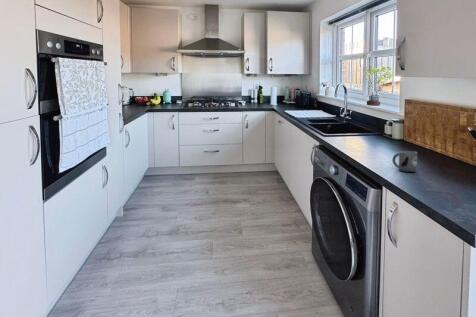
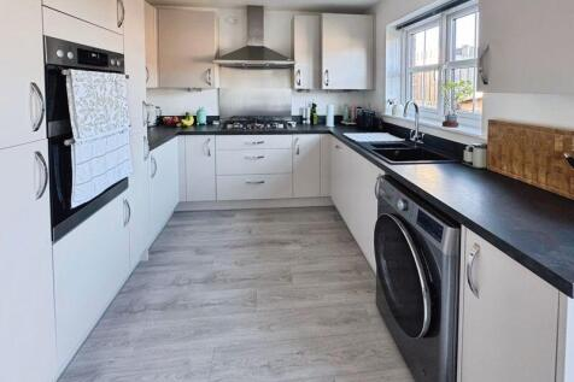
- mug (403, 160)
